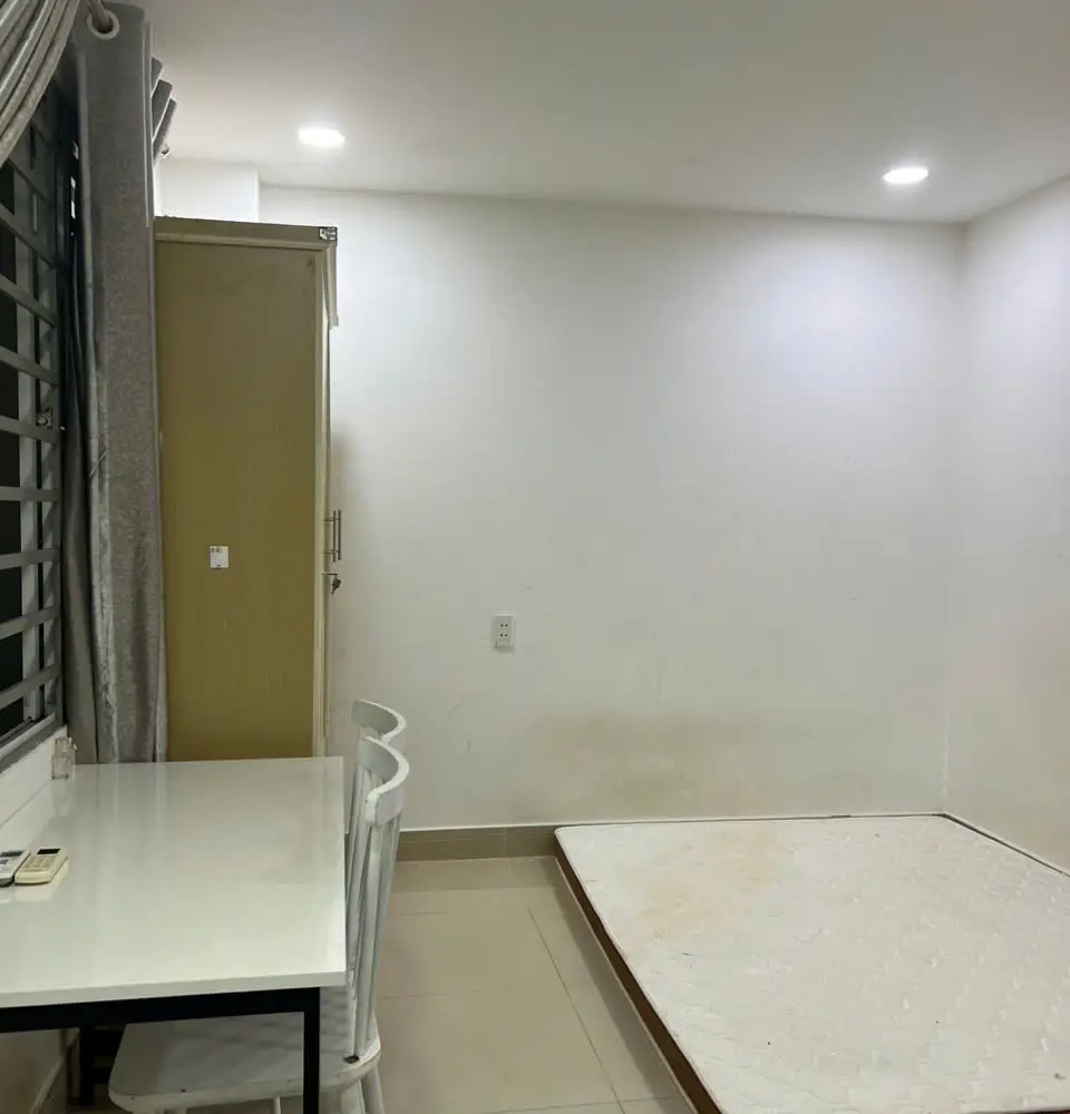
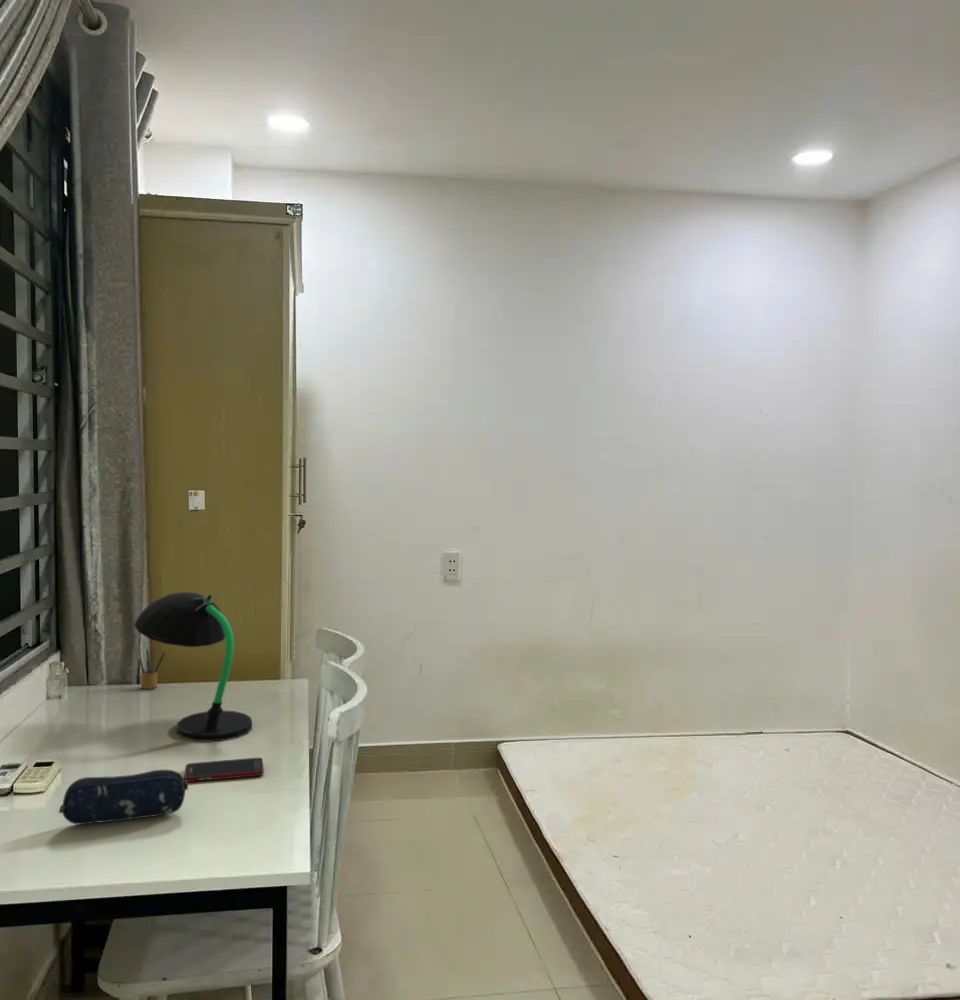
+ desk lamp (192, 646)
+ pencil box (150, 668)
+ cell phone (224, 769)
+ pencil case (125, 797)
